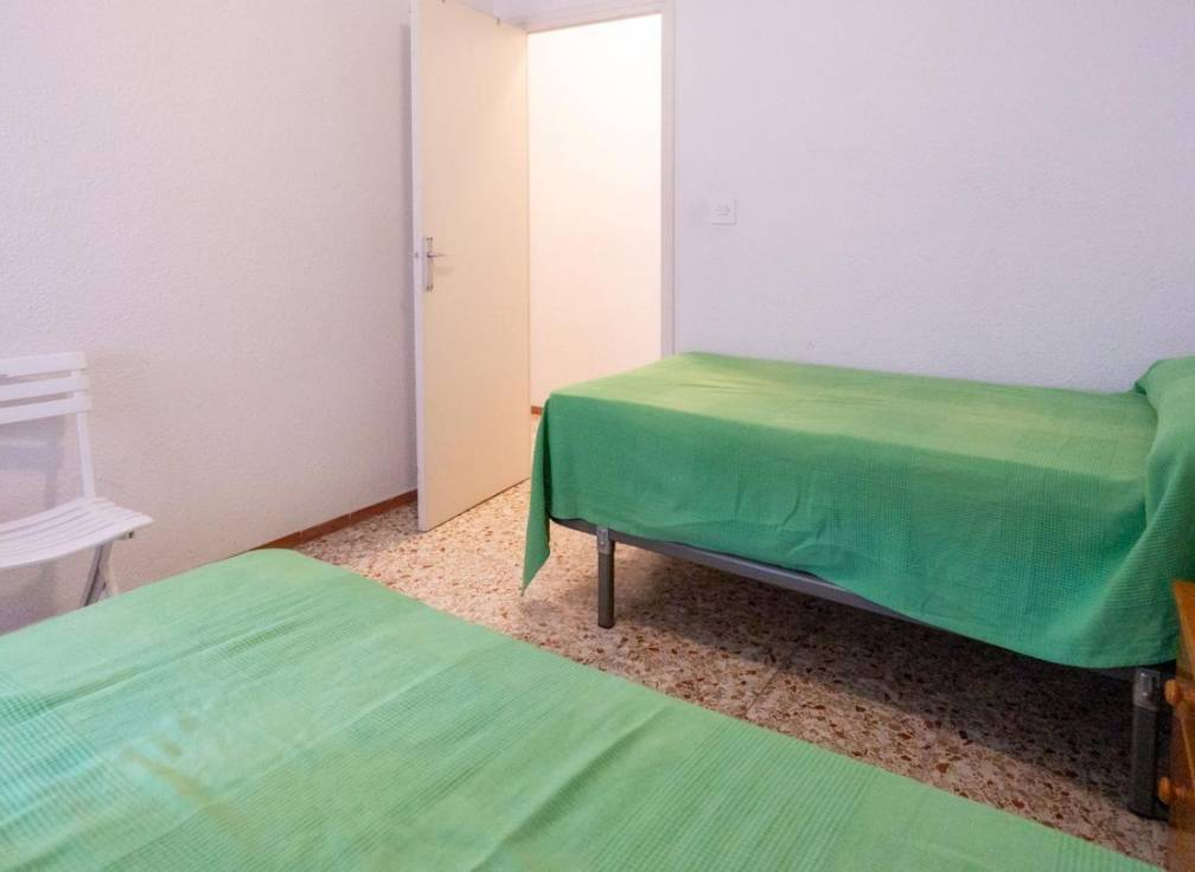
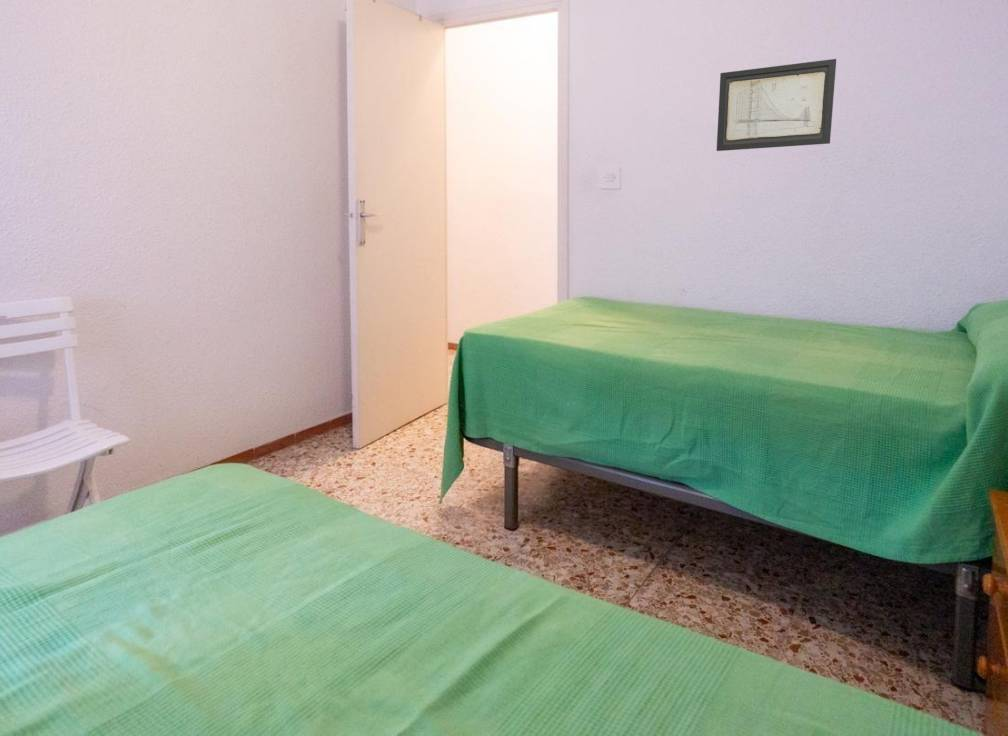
+ wall art (773, 107)
